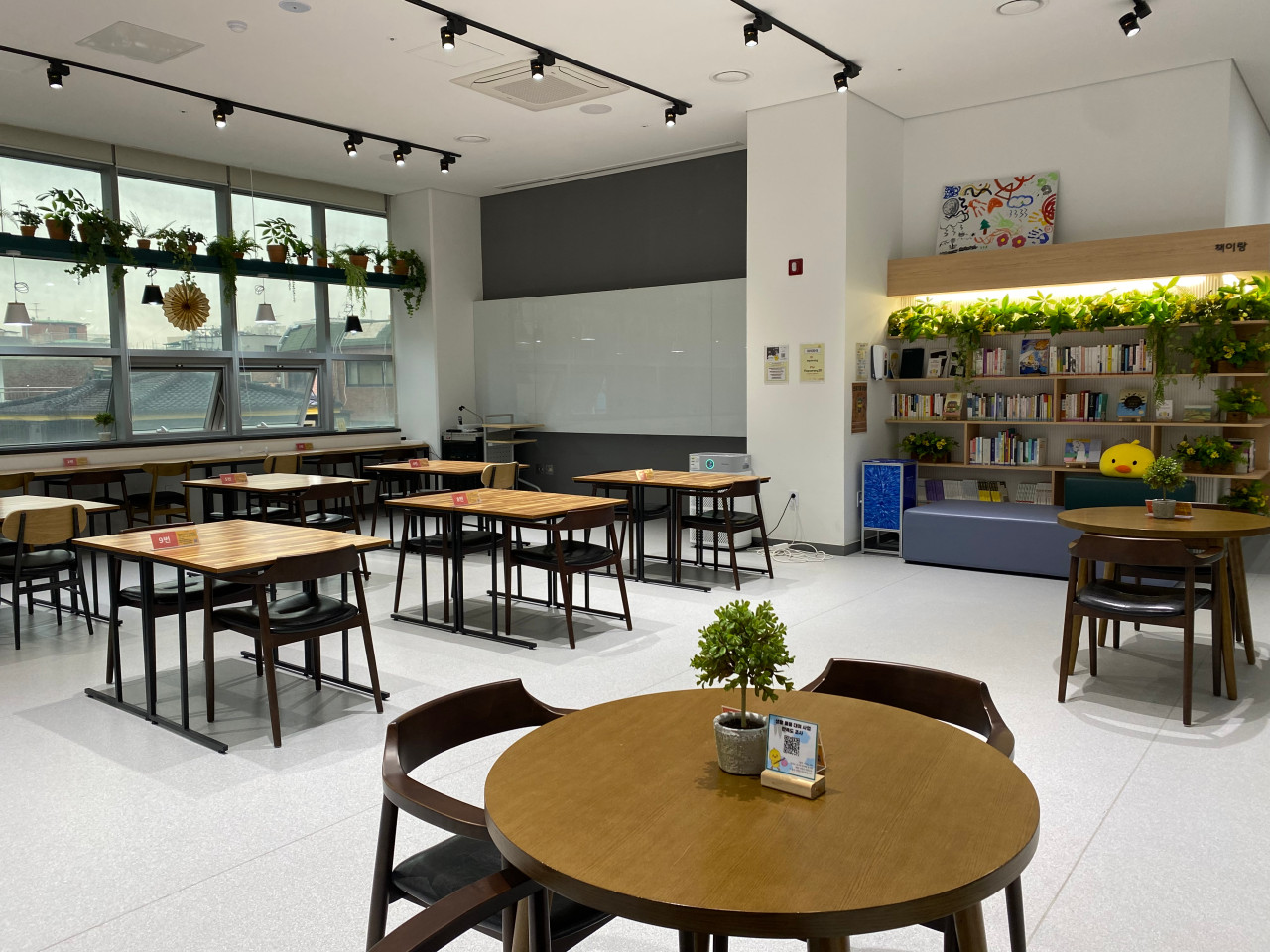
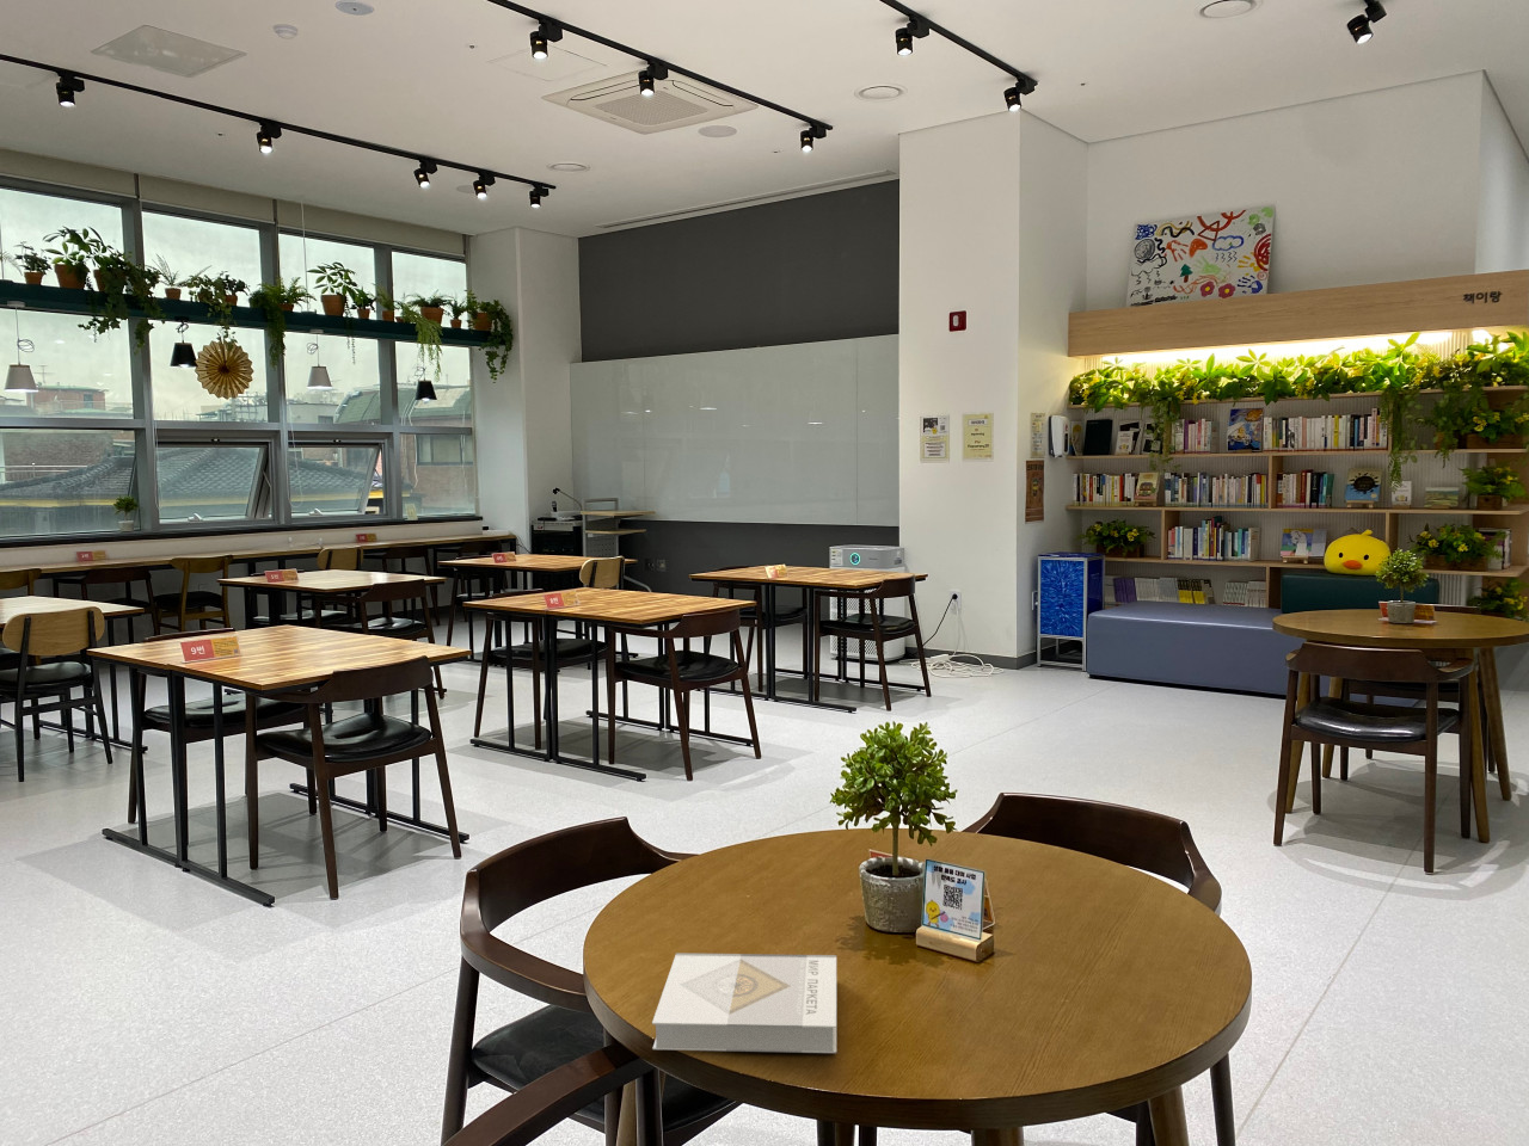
+ book (750, 998)
